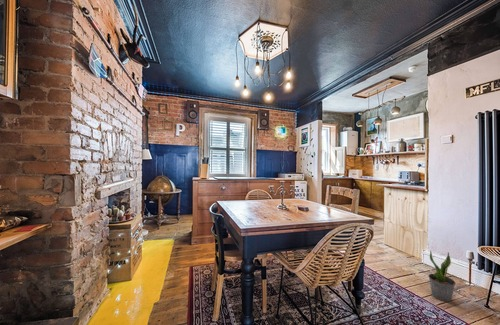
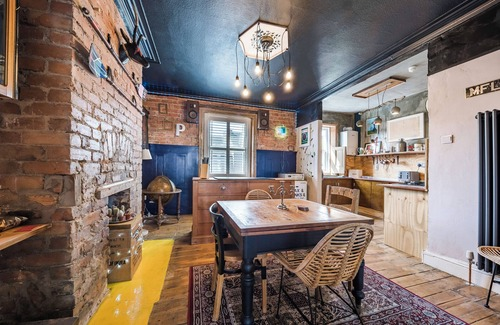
- potted plant (441, 275)
